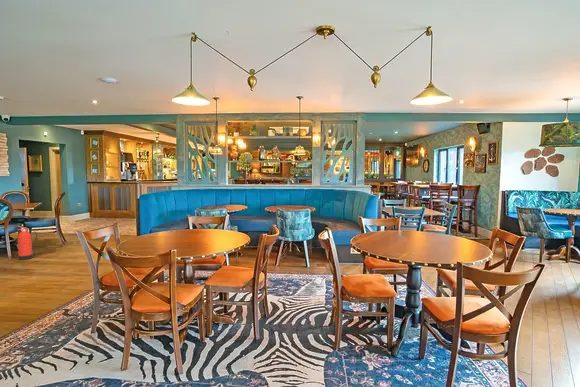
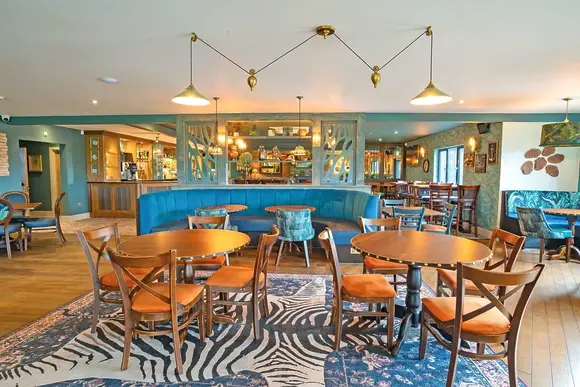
- fire extinguisher (27, 241)
